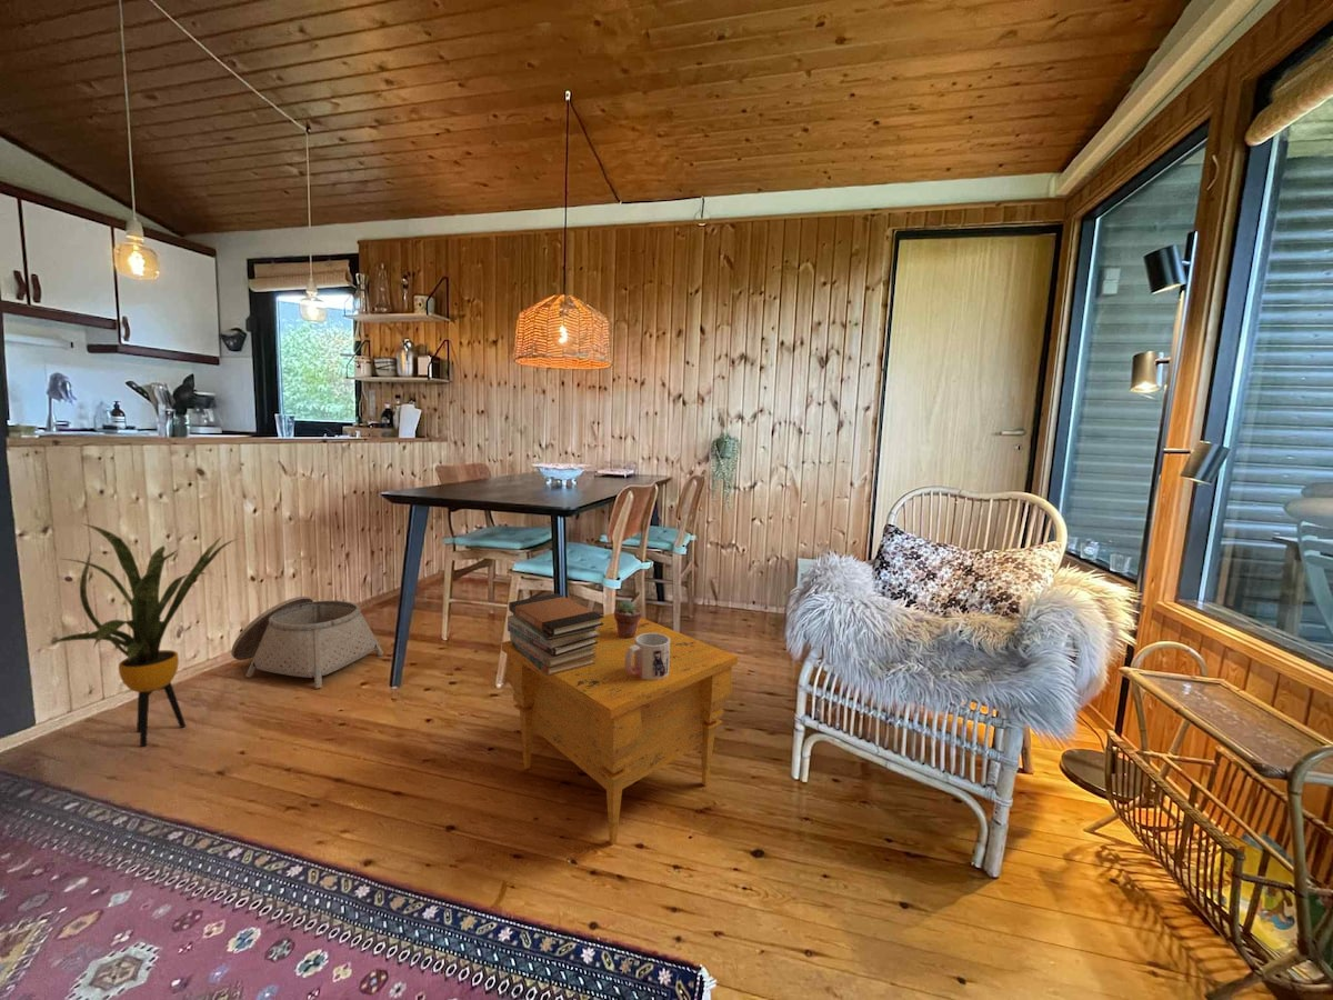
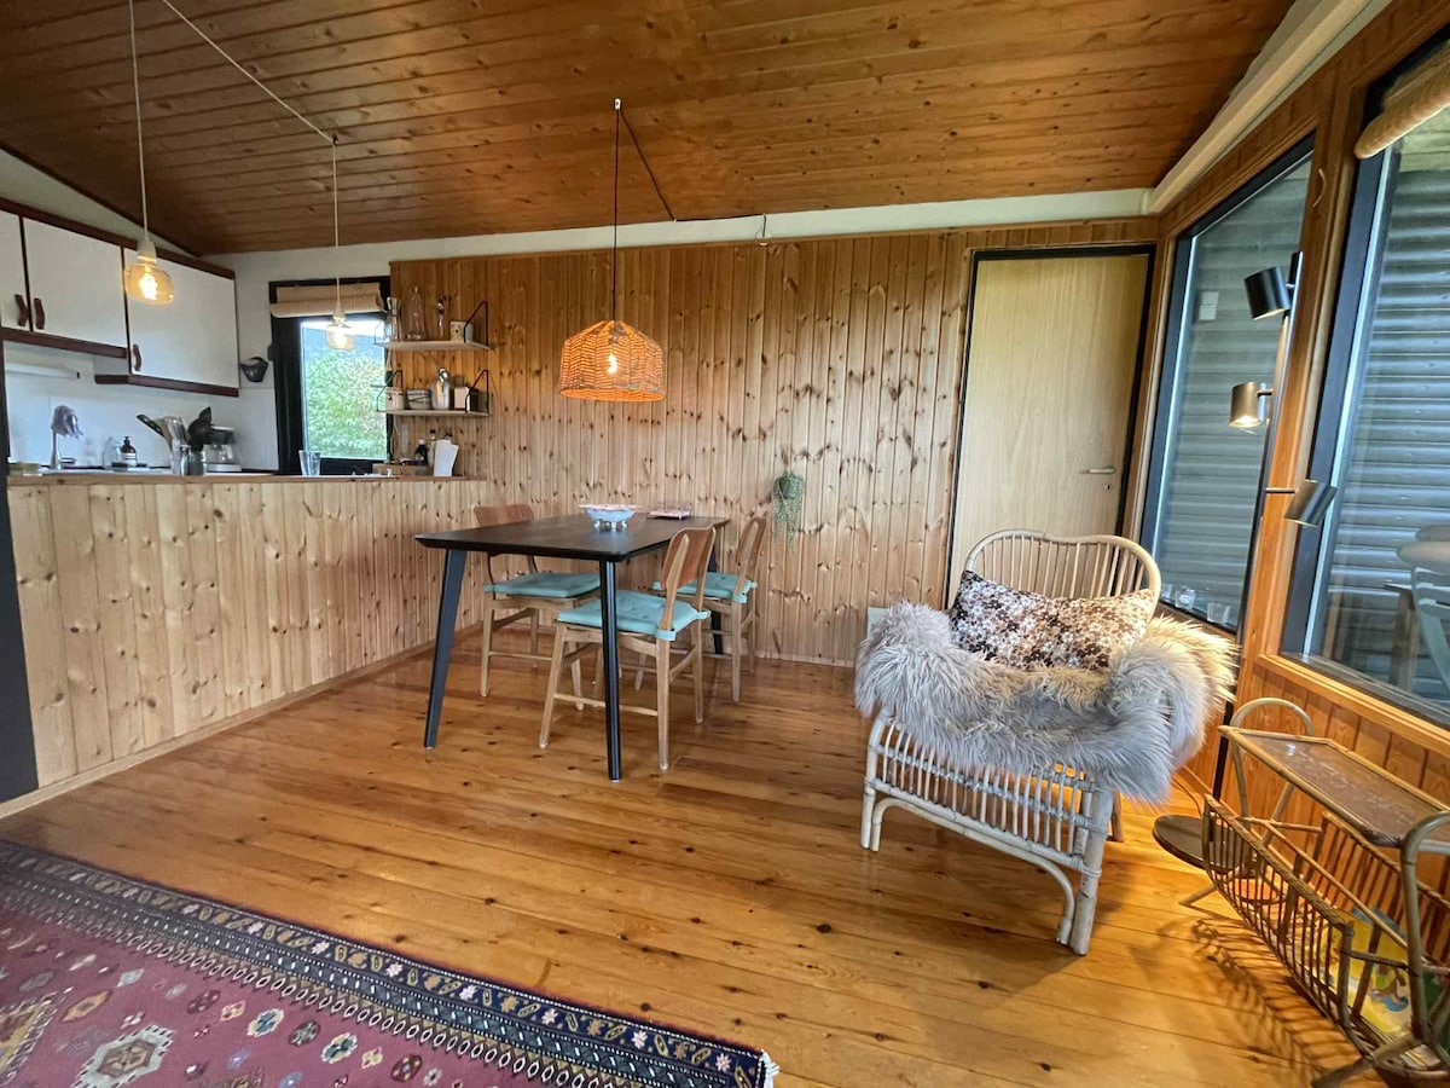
- nightstand (617, 713)
- book stack (553, 630)
- mug (647, 657)
- basket (302, 631)
- potted succulent (627, 617)
- house plant (151, 631)
